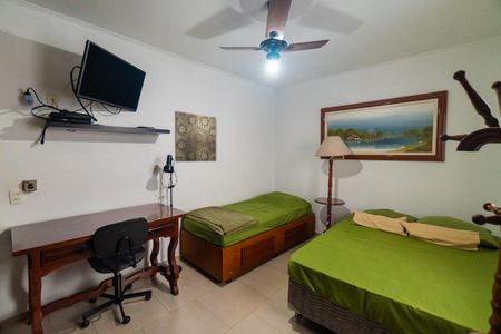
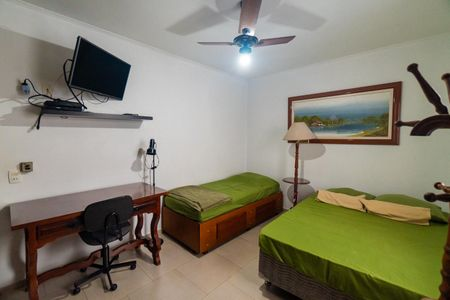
- wall art (197, 138)
